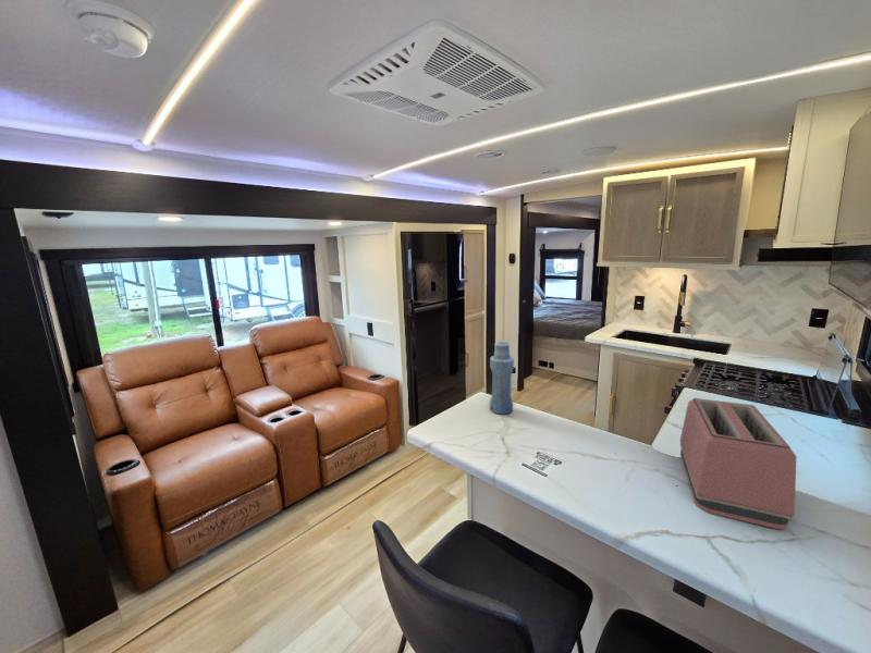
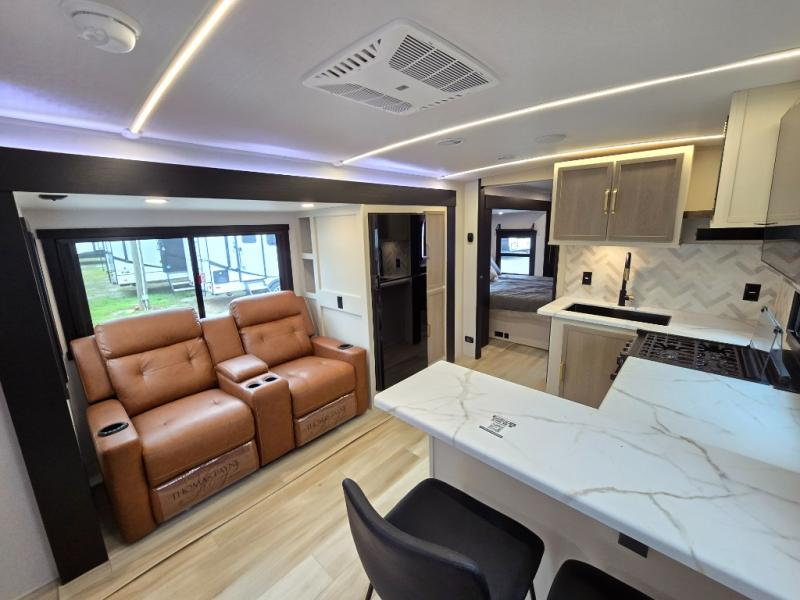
- bottle (501, 375)
- toaster (728, 451)
